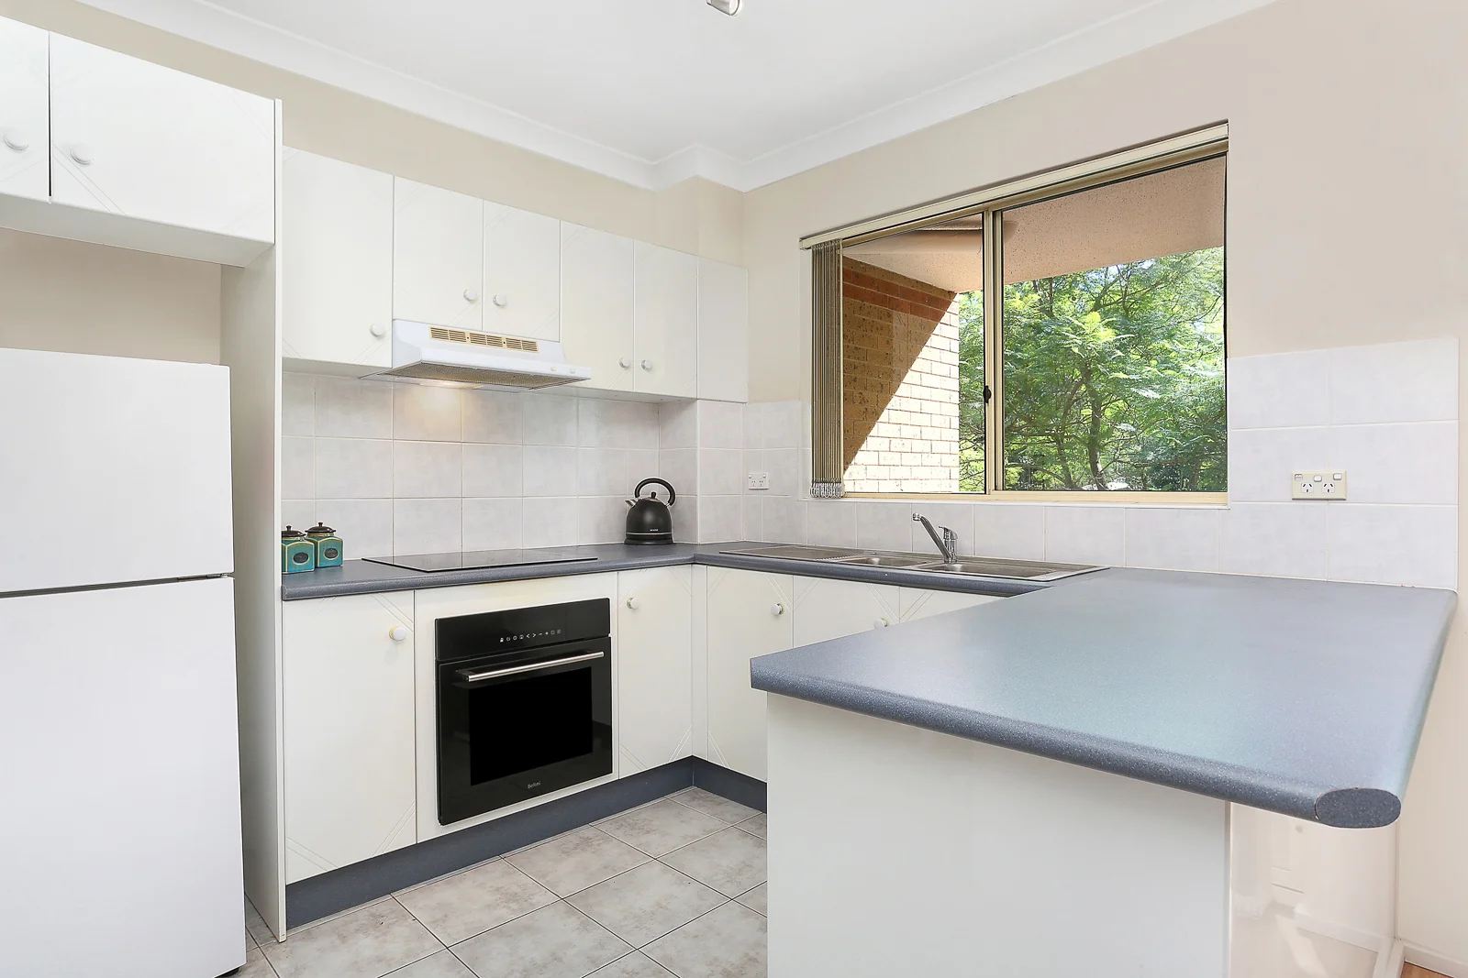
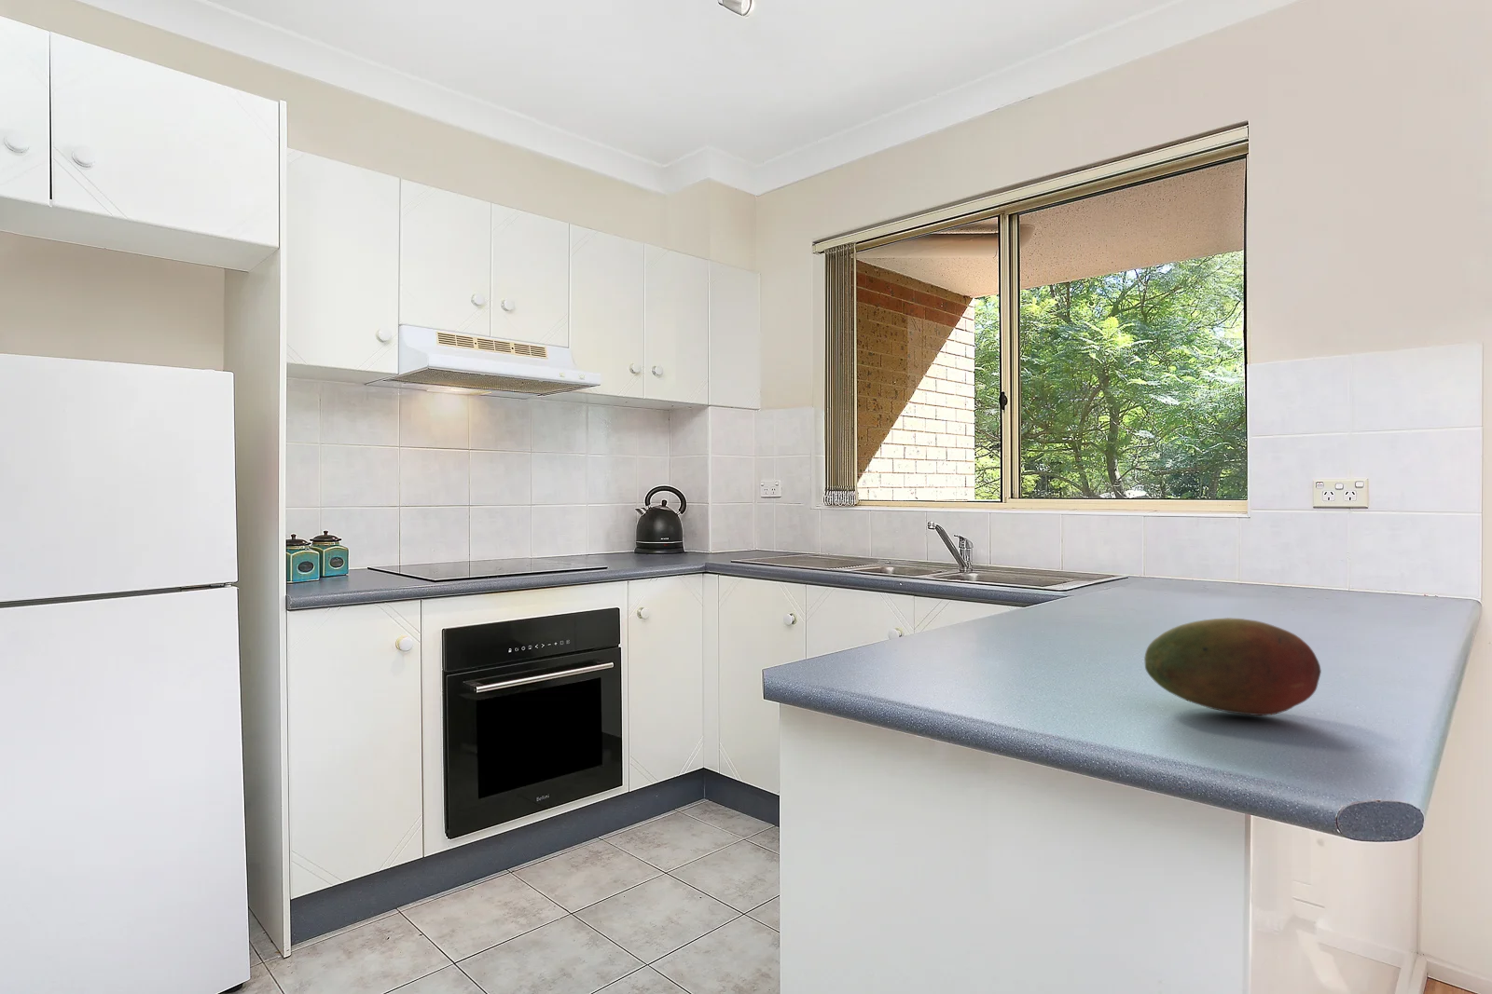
+ fruit (1229, 666)
